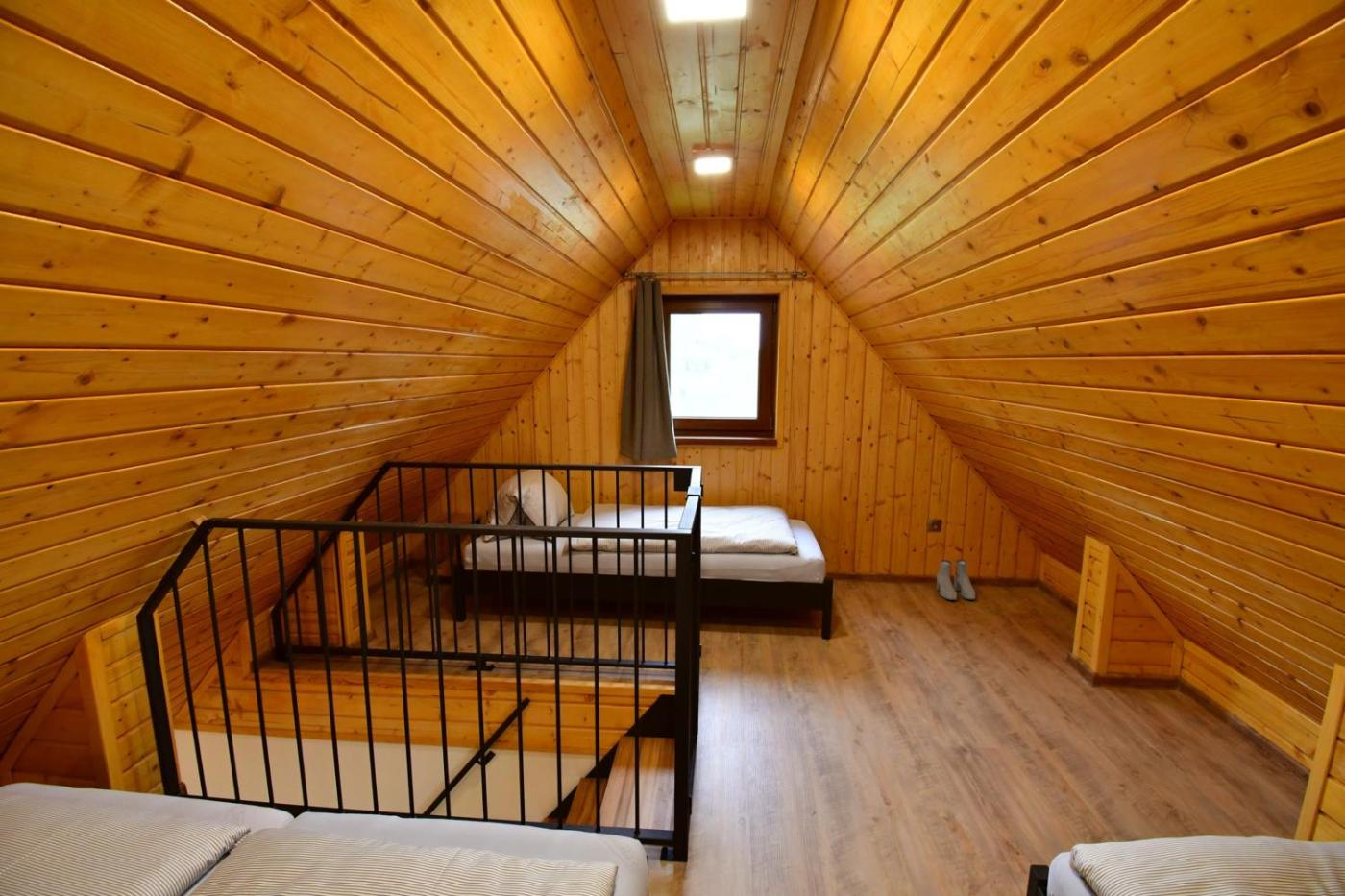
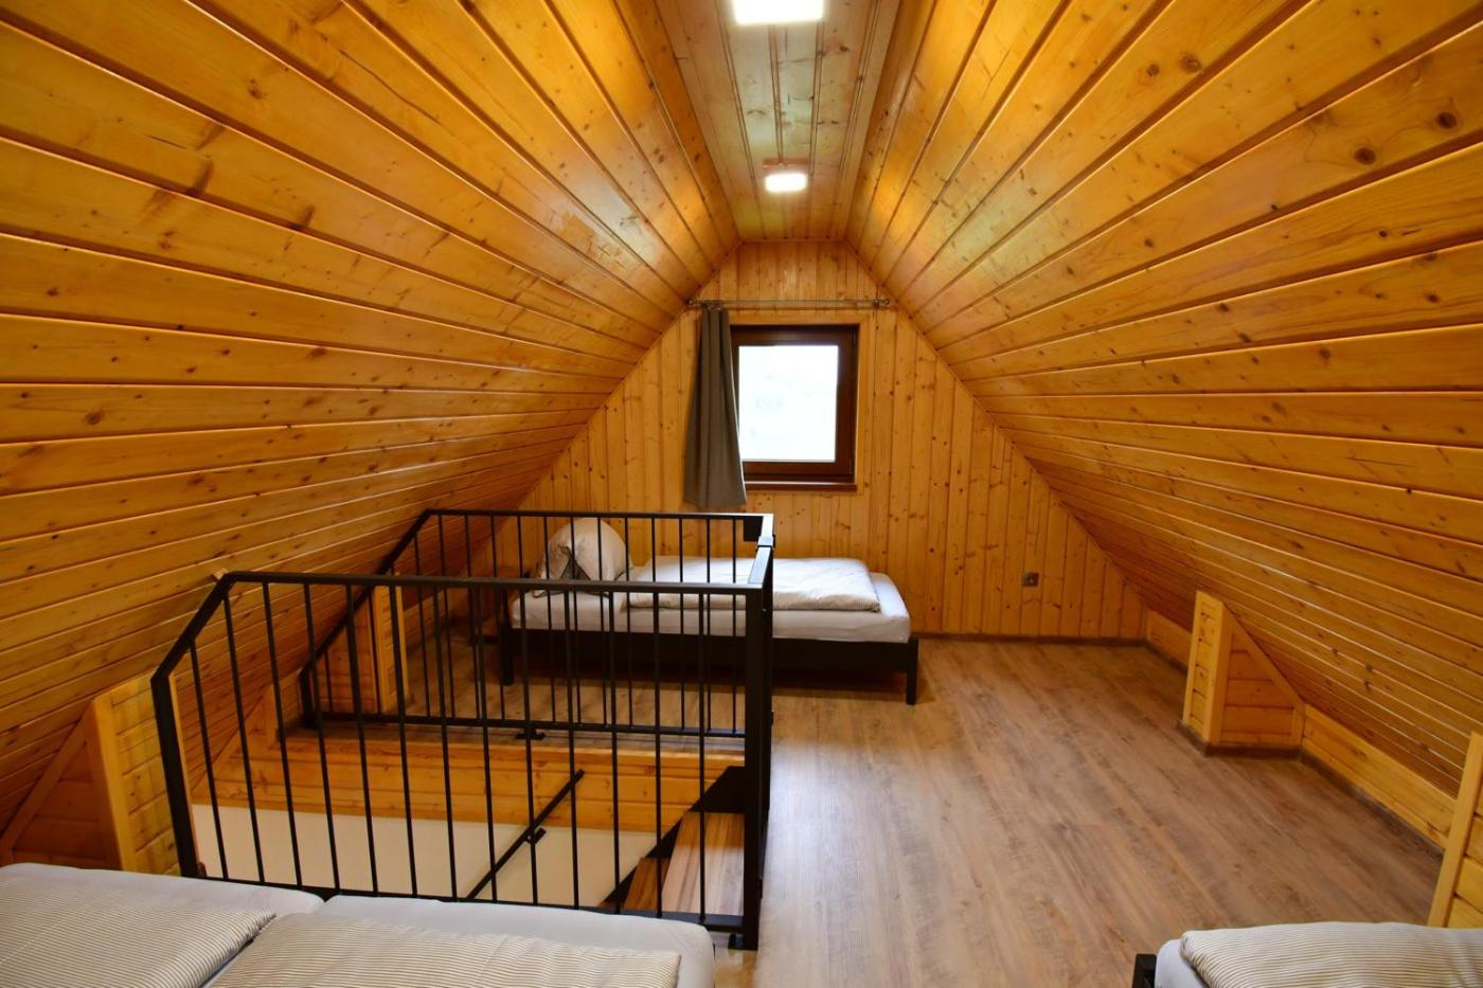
- boots (956, 578)
